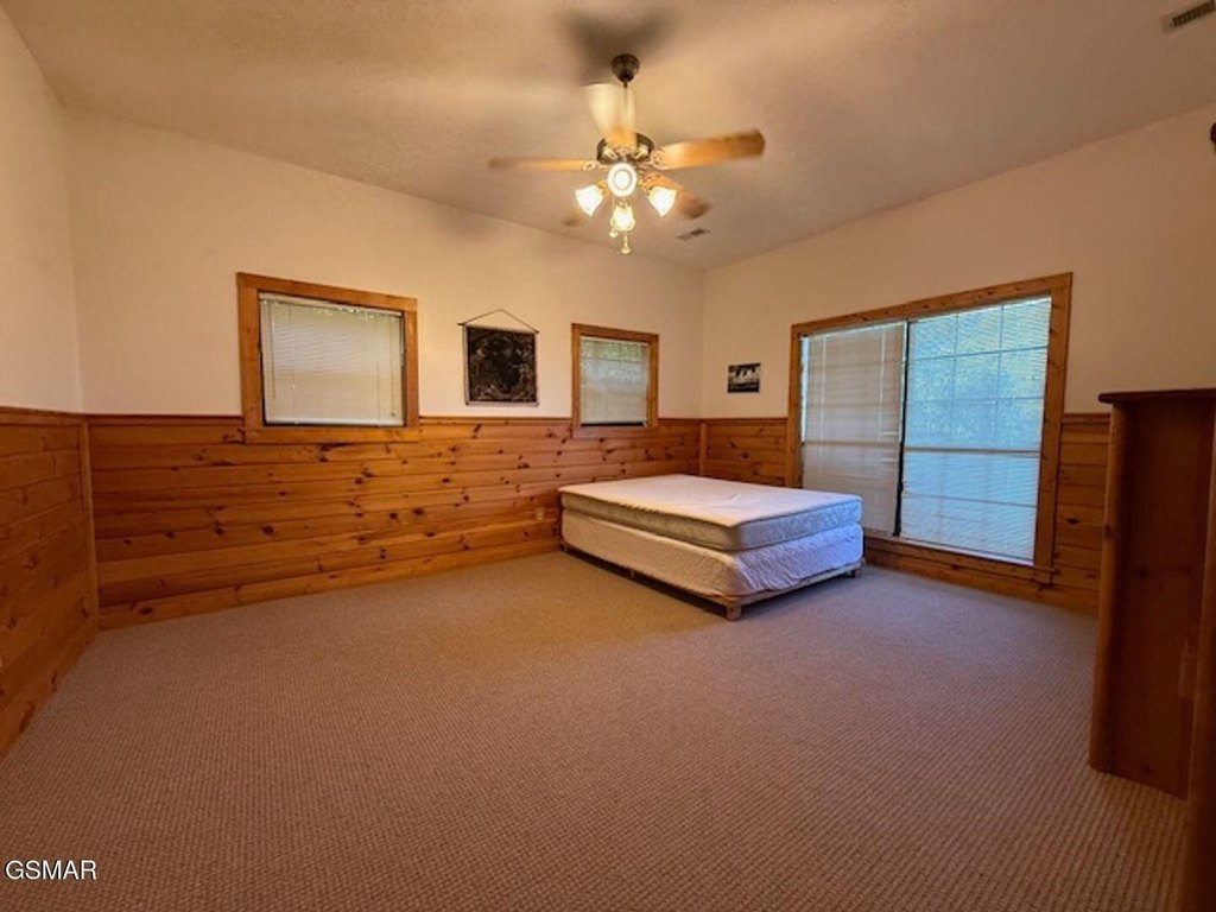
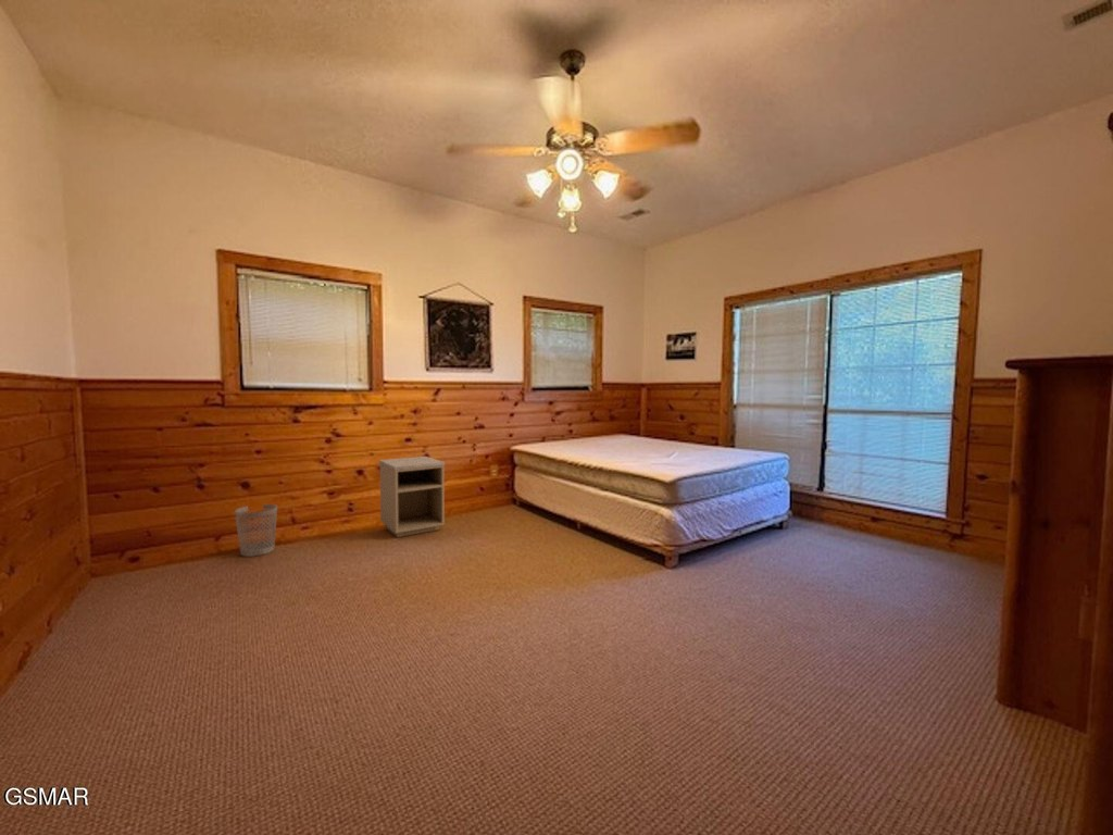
+ wastebasket (257, 529)
+ nightstand (412, 495)
